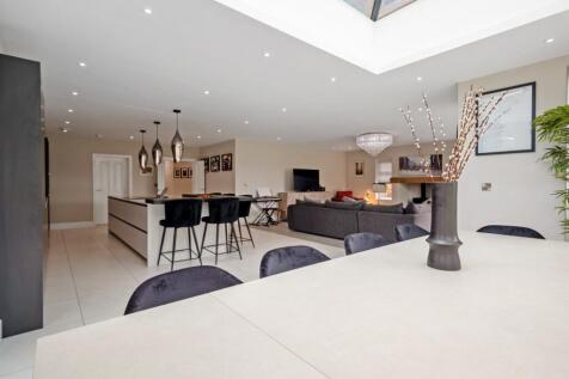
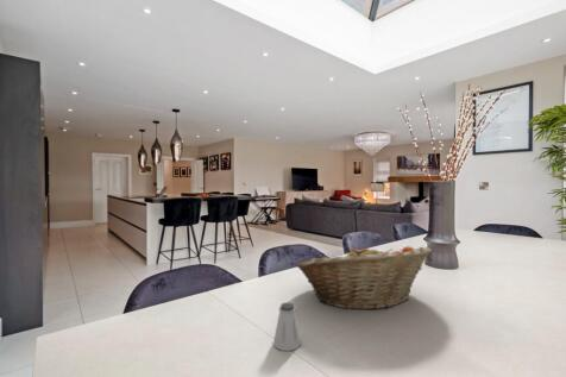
+ saltshaker (287, 323)
+ fruit basket (363, 268)
